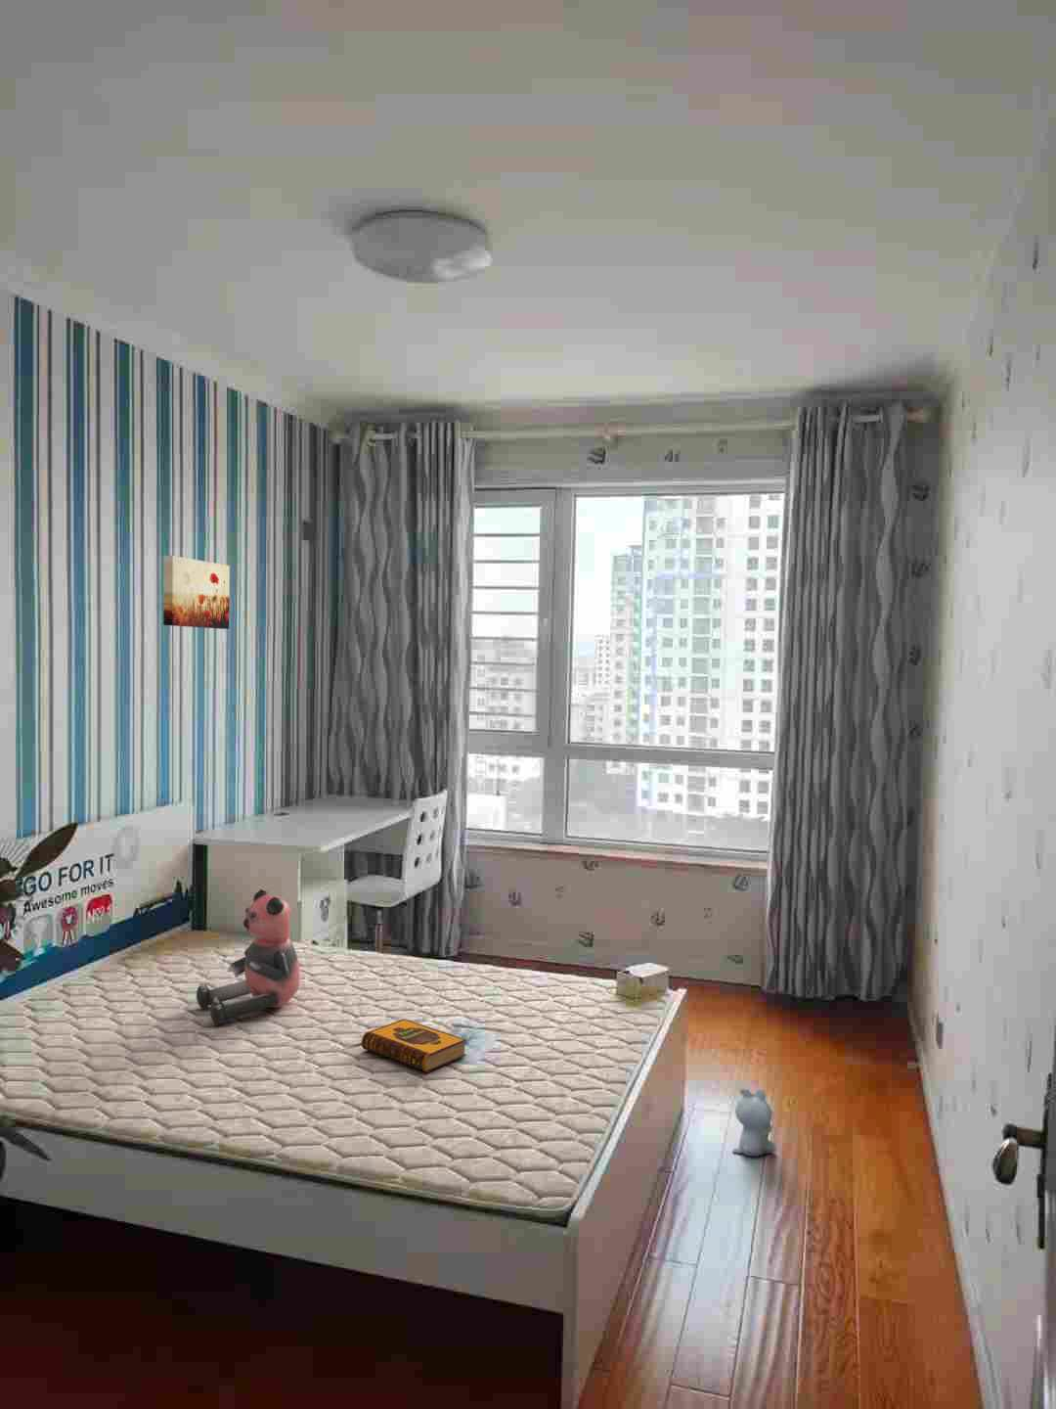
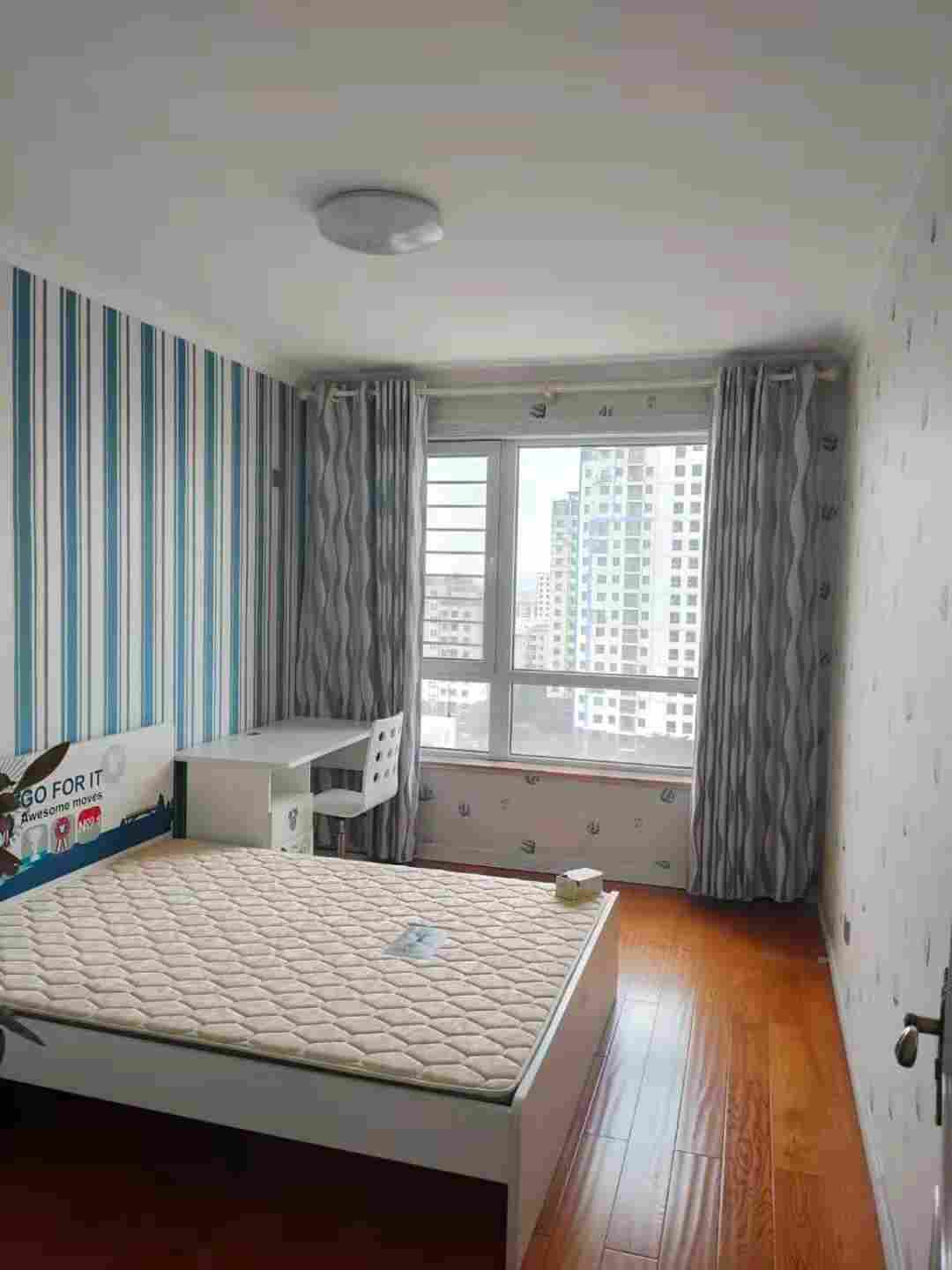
- hardback book (413, 1045)
- bear (252, 950)
- plush toy (754, 1118)
- wall art (197, 594)
